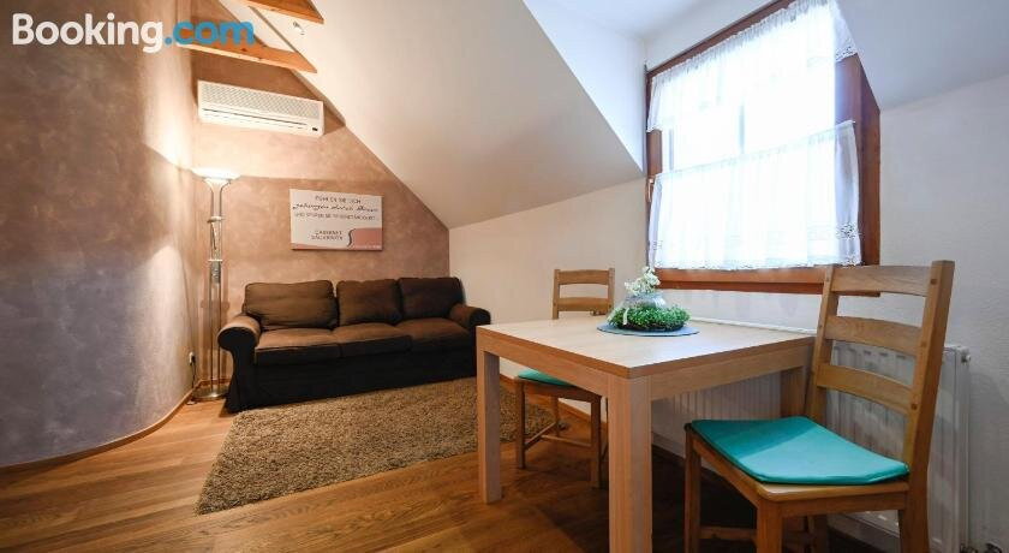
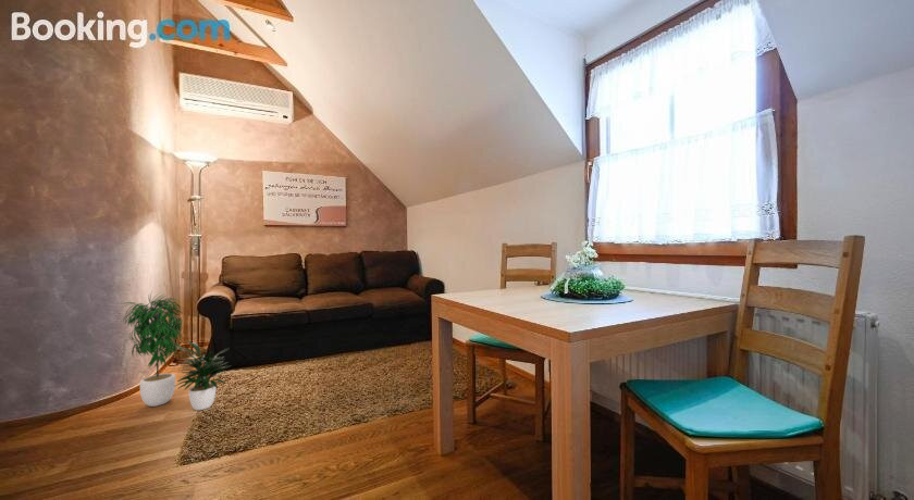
+ potted plant (176, 348)
